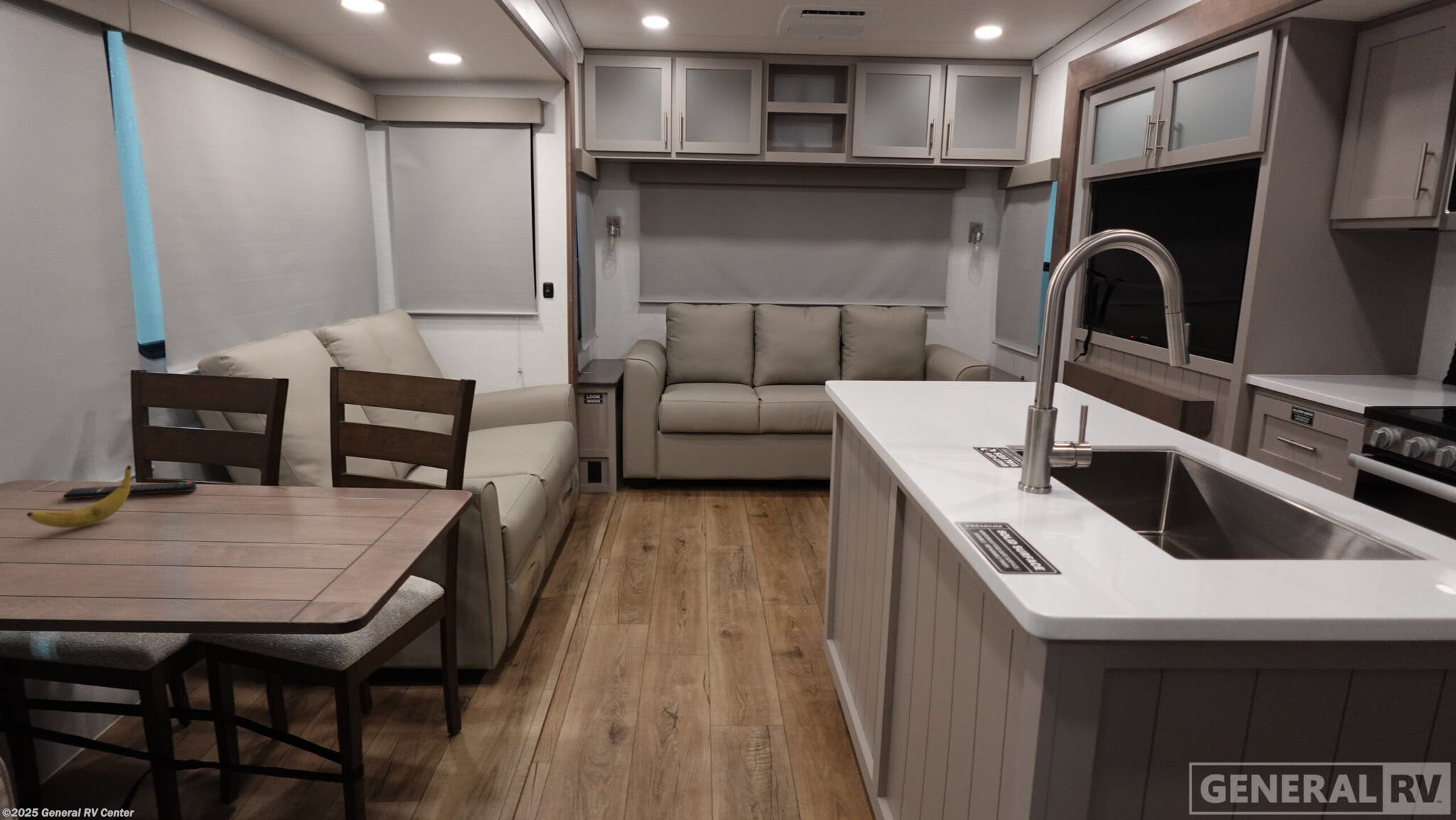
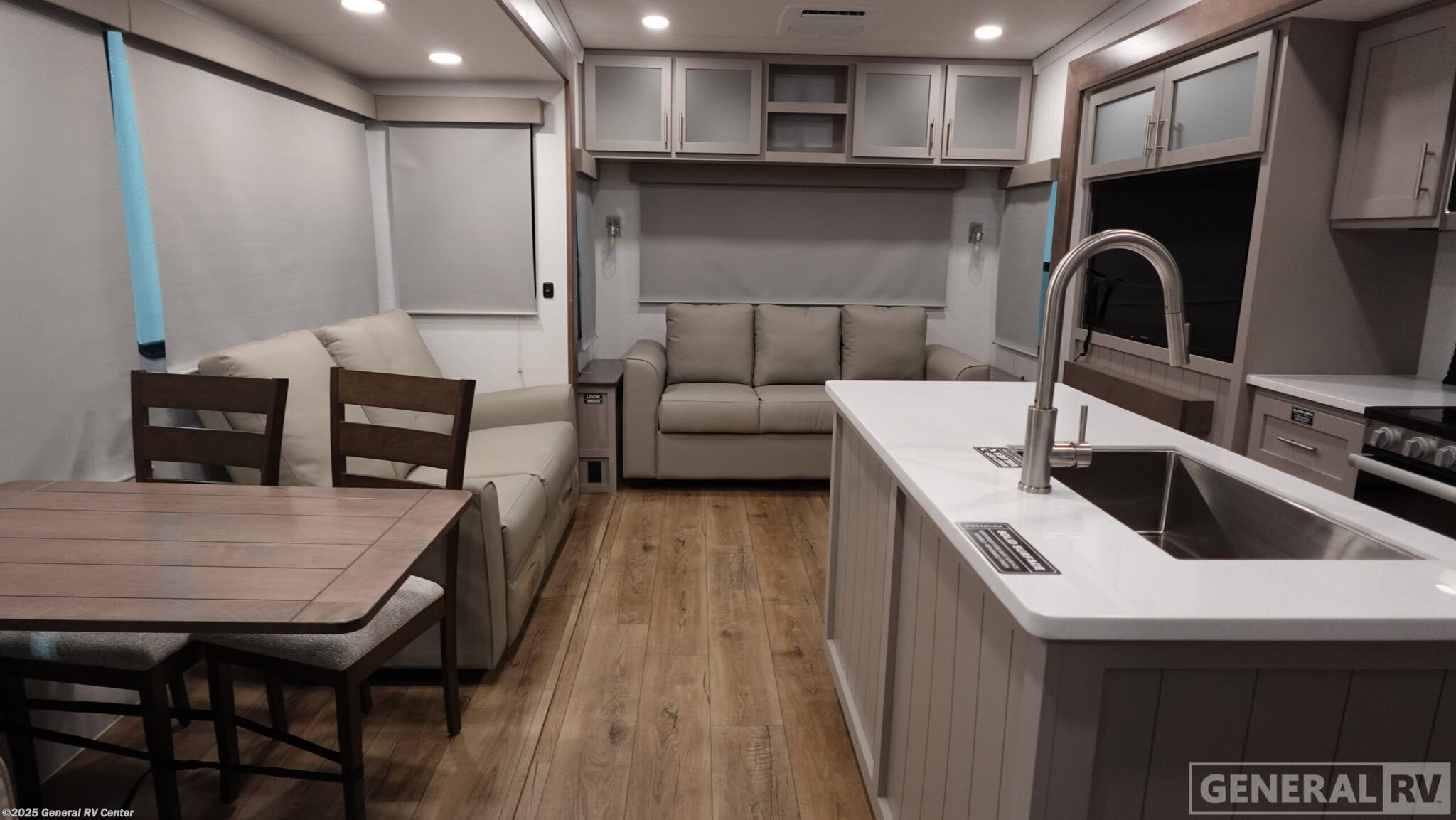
- banana (83, 507)
- remote control (133, 490)
